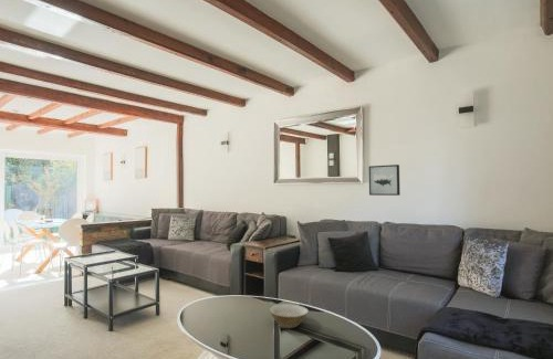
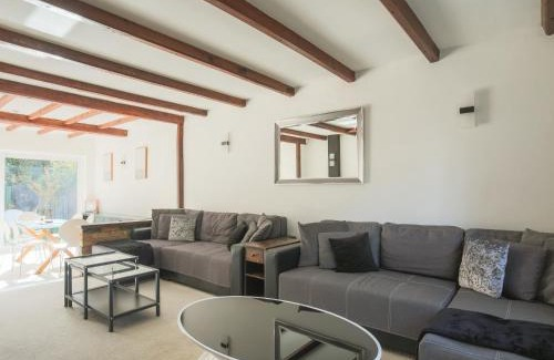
- bowl (289, 316)
- wall art (384, 180)
